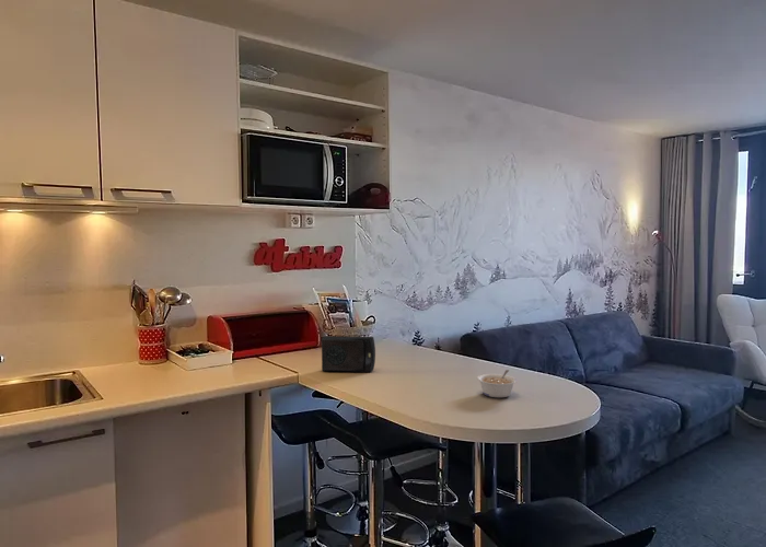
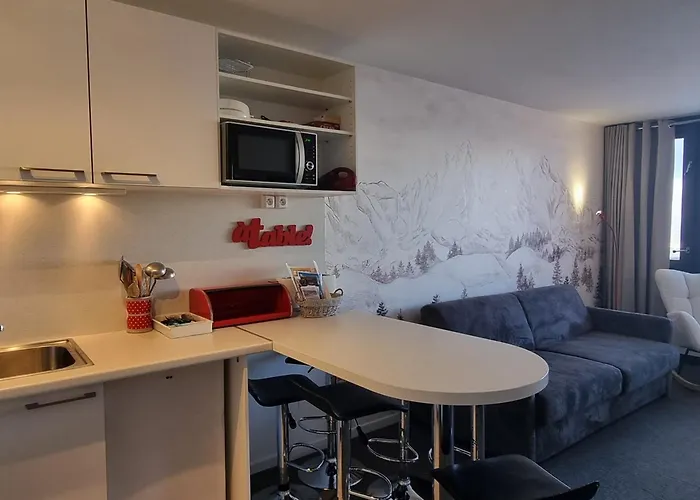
- legume (496, 384)
- speaker (348, 353)
